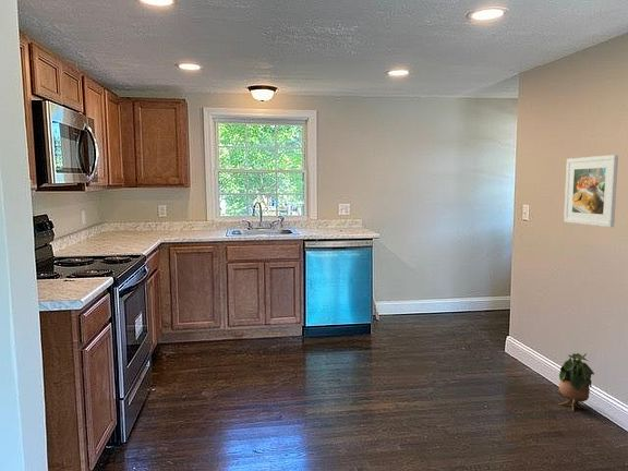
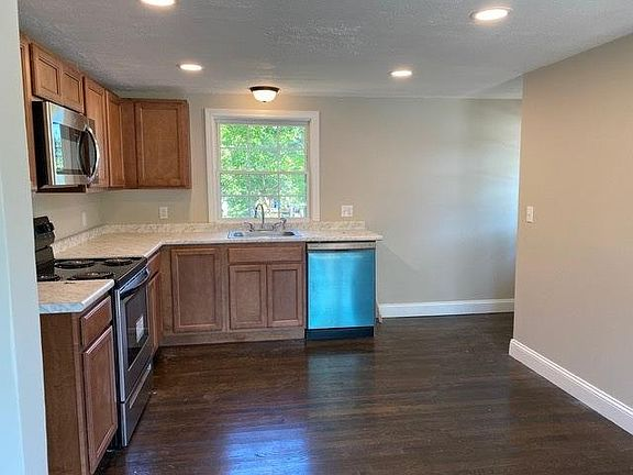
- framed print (589, 191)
- potted plant (576, 379)
